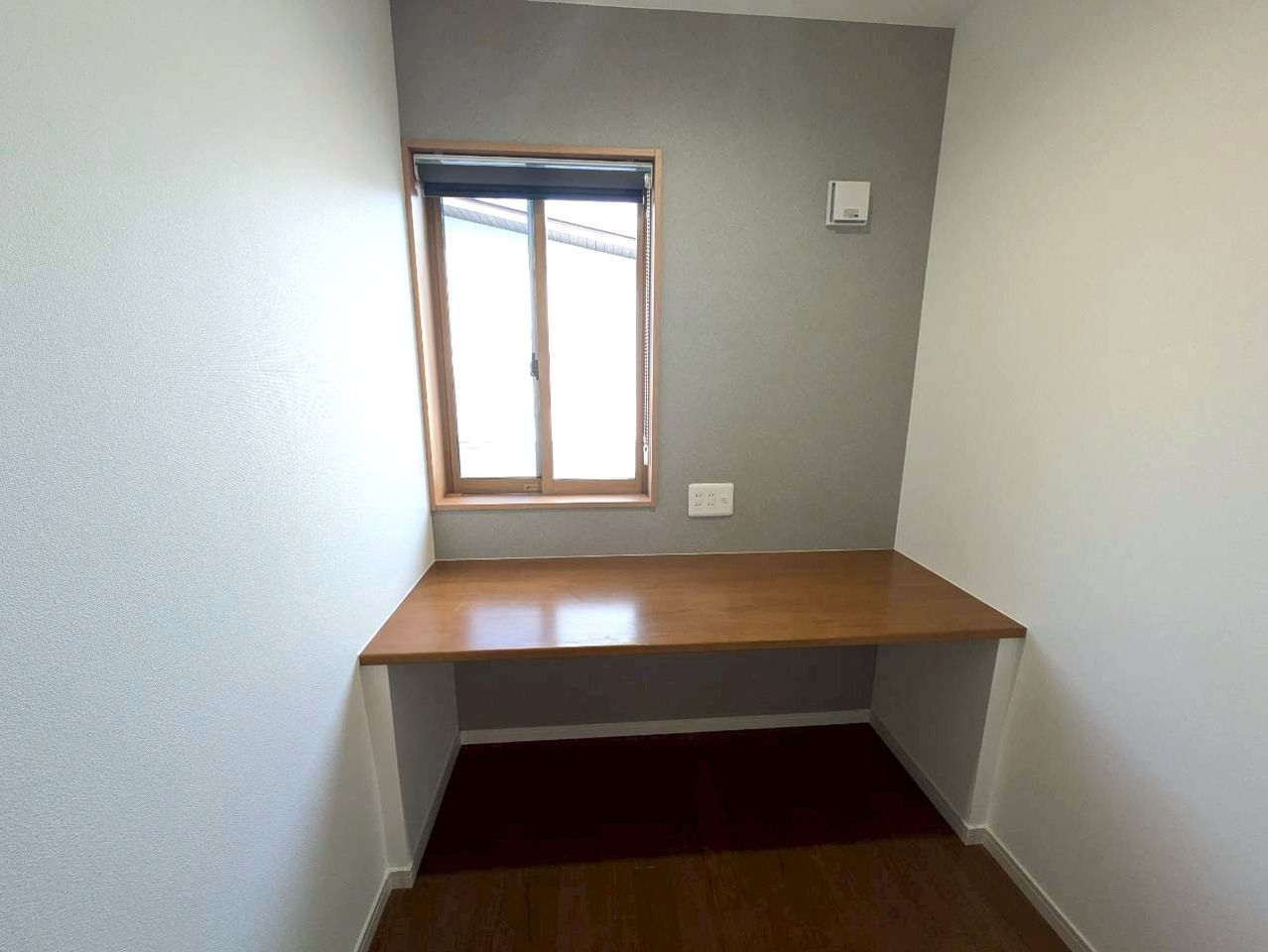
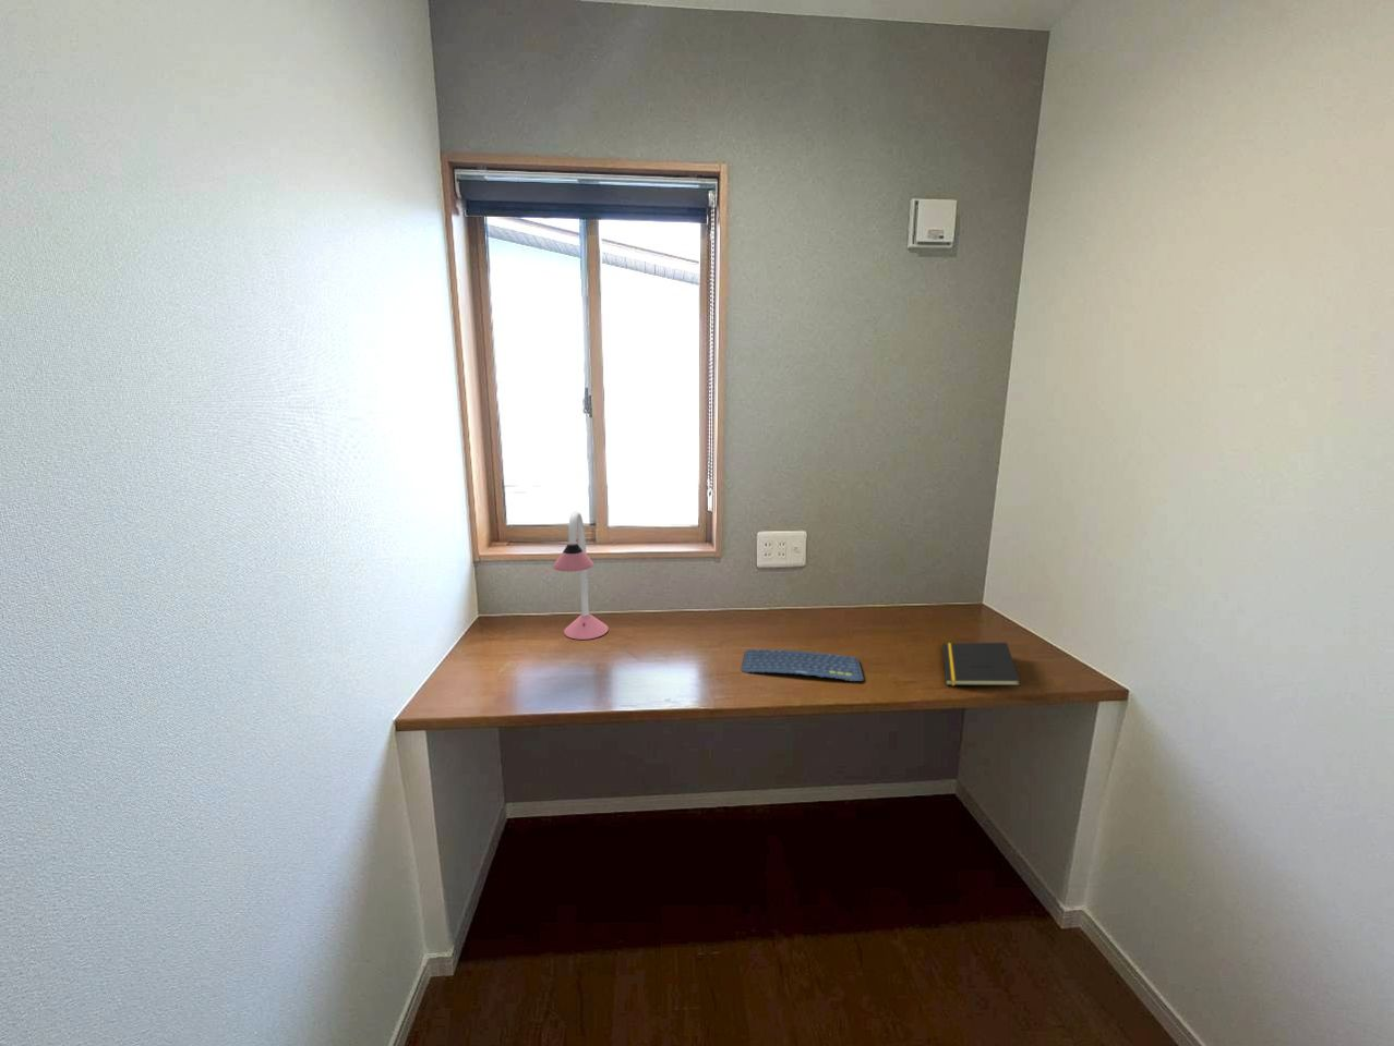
+ notepad (977, 663)
+ desk lamp (580, 577)
+ keyboard (800, 663)
